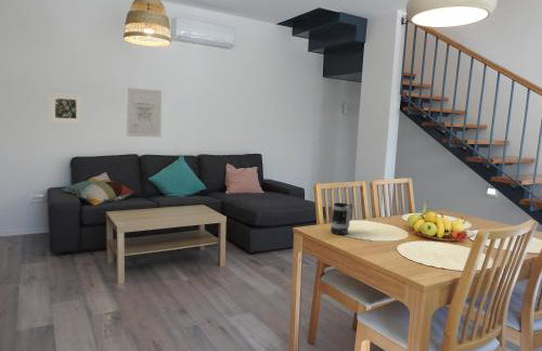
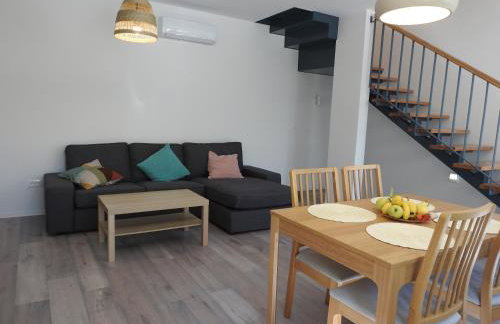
- wall art (144, 113)
- mug (341, 219)
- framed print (65, 108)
